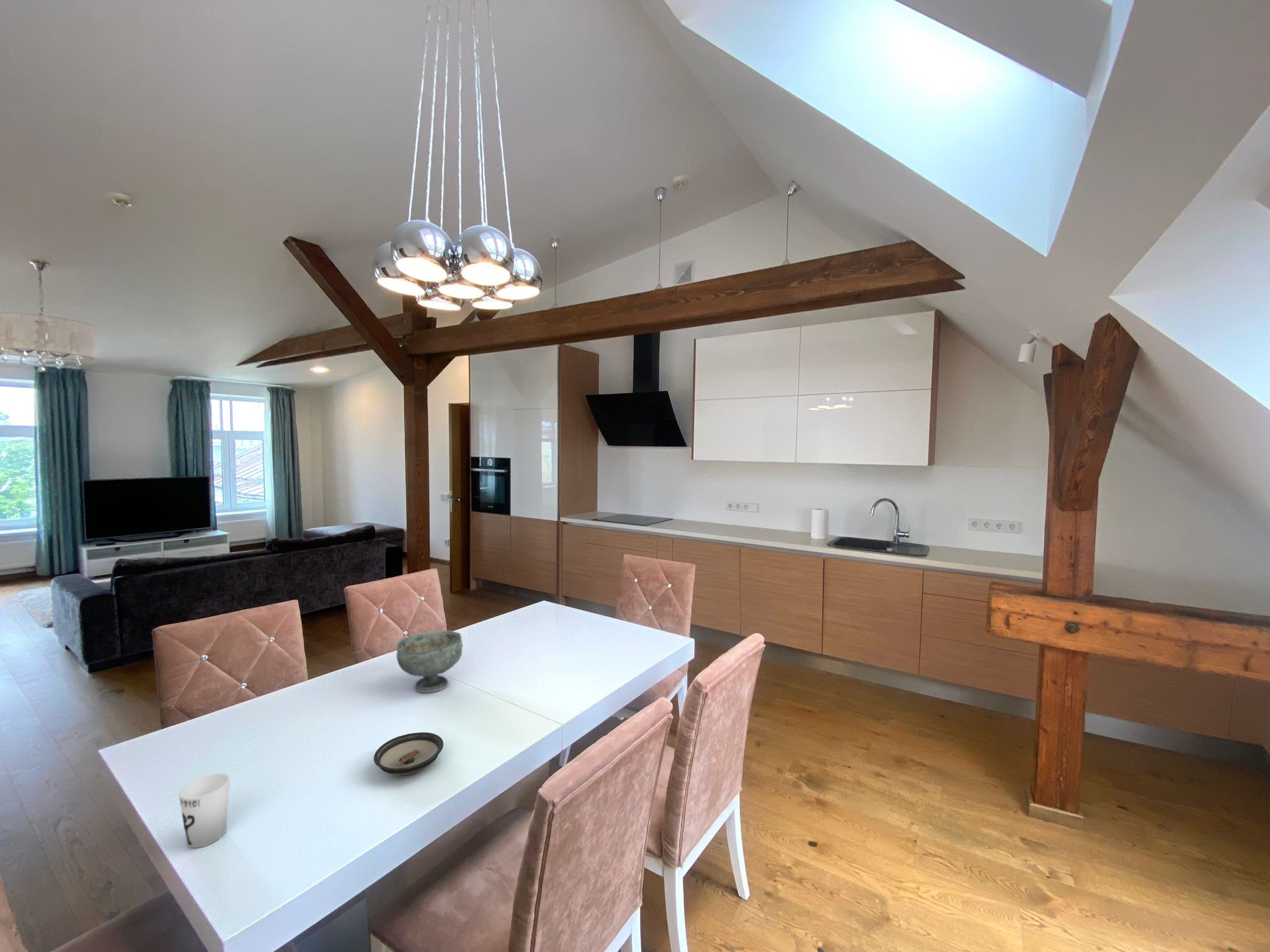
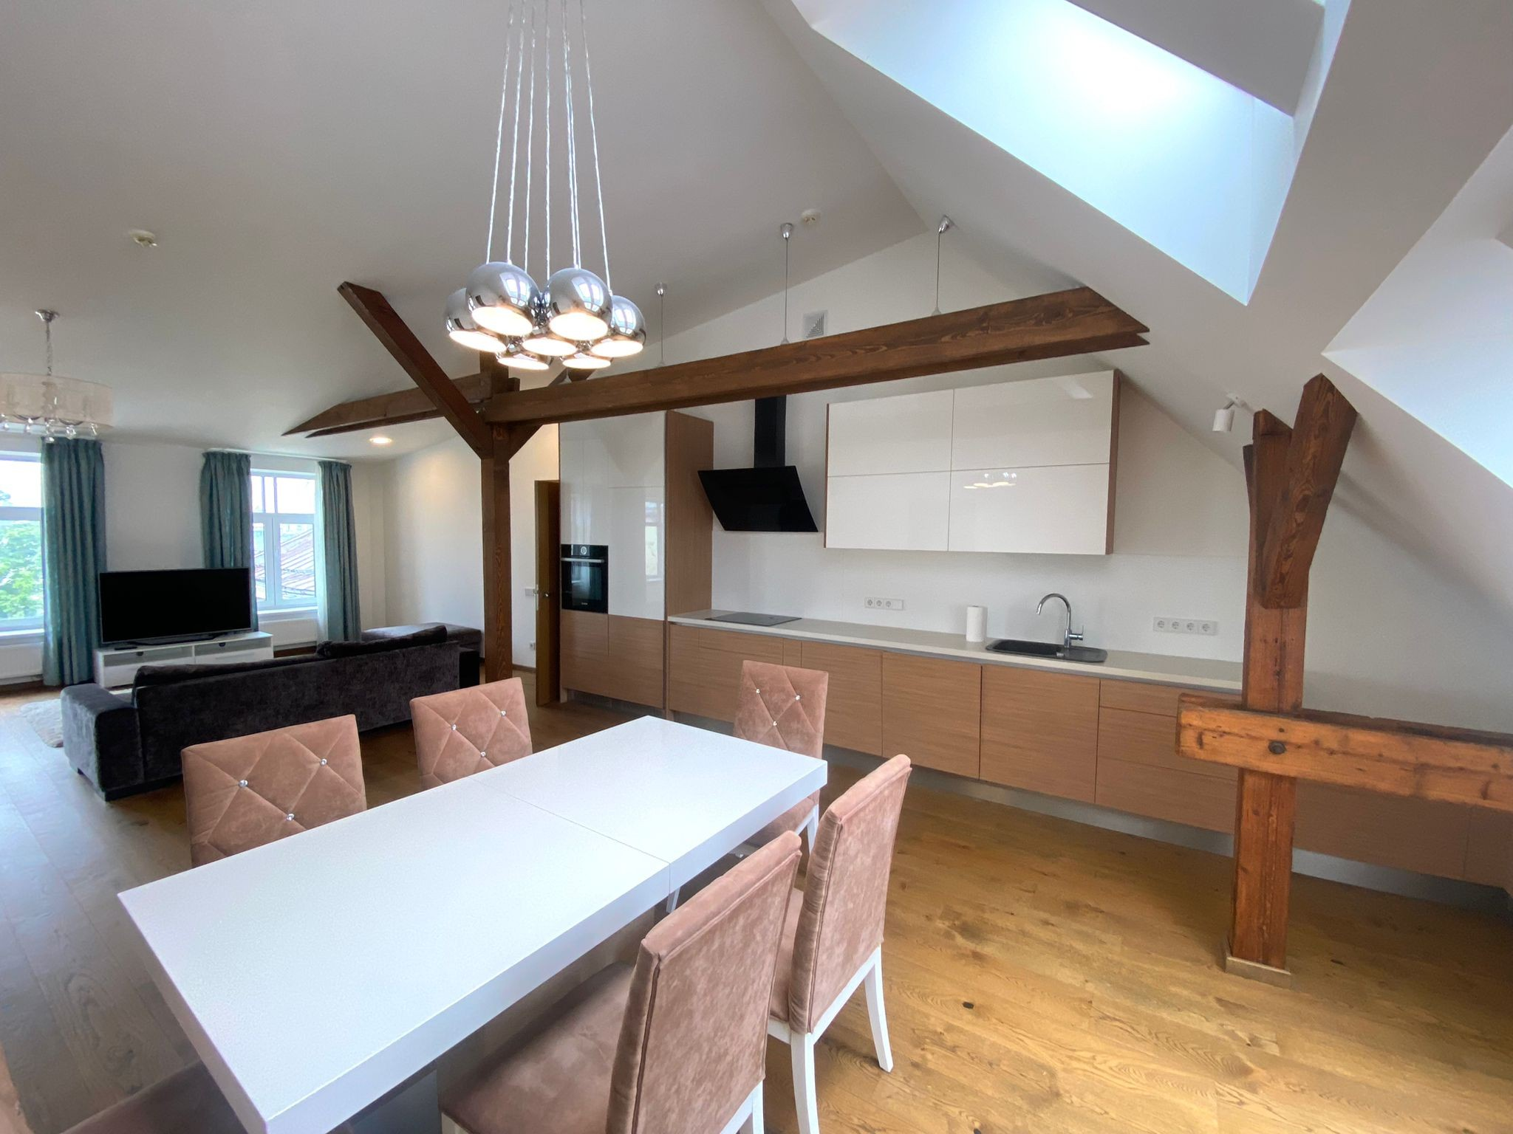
- saucer (409, 757)
- bowl (430, 662)
- cup (205, 811)
